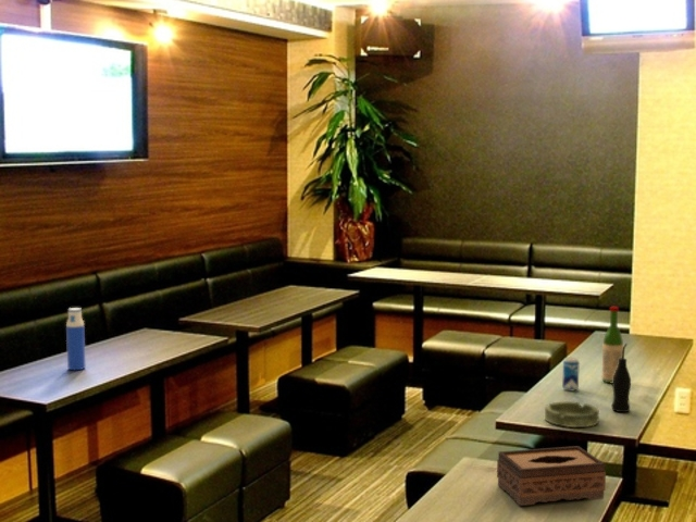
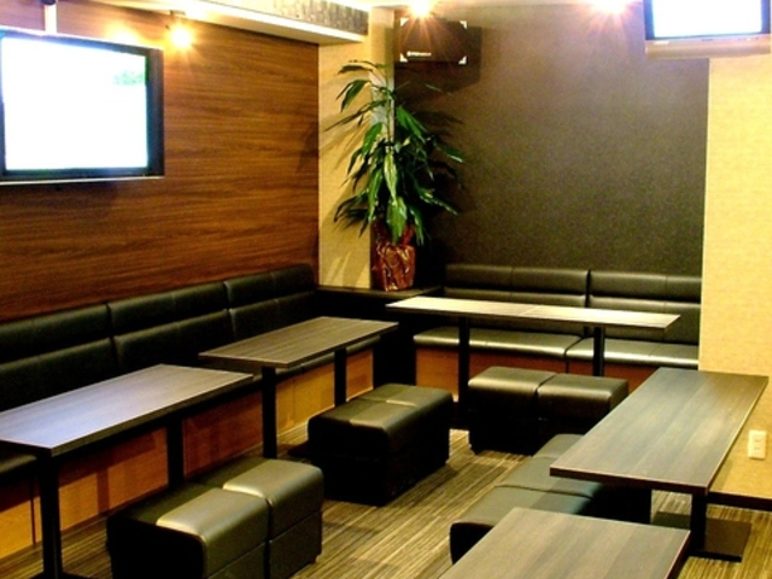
- ashtray (571, 413)
- bottle (622, 377)
- tissue box (549, 474)
- beverage can (570, 373)
- wine bottle (612, 344)
- water bottle (75, 338)
